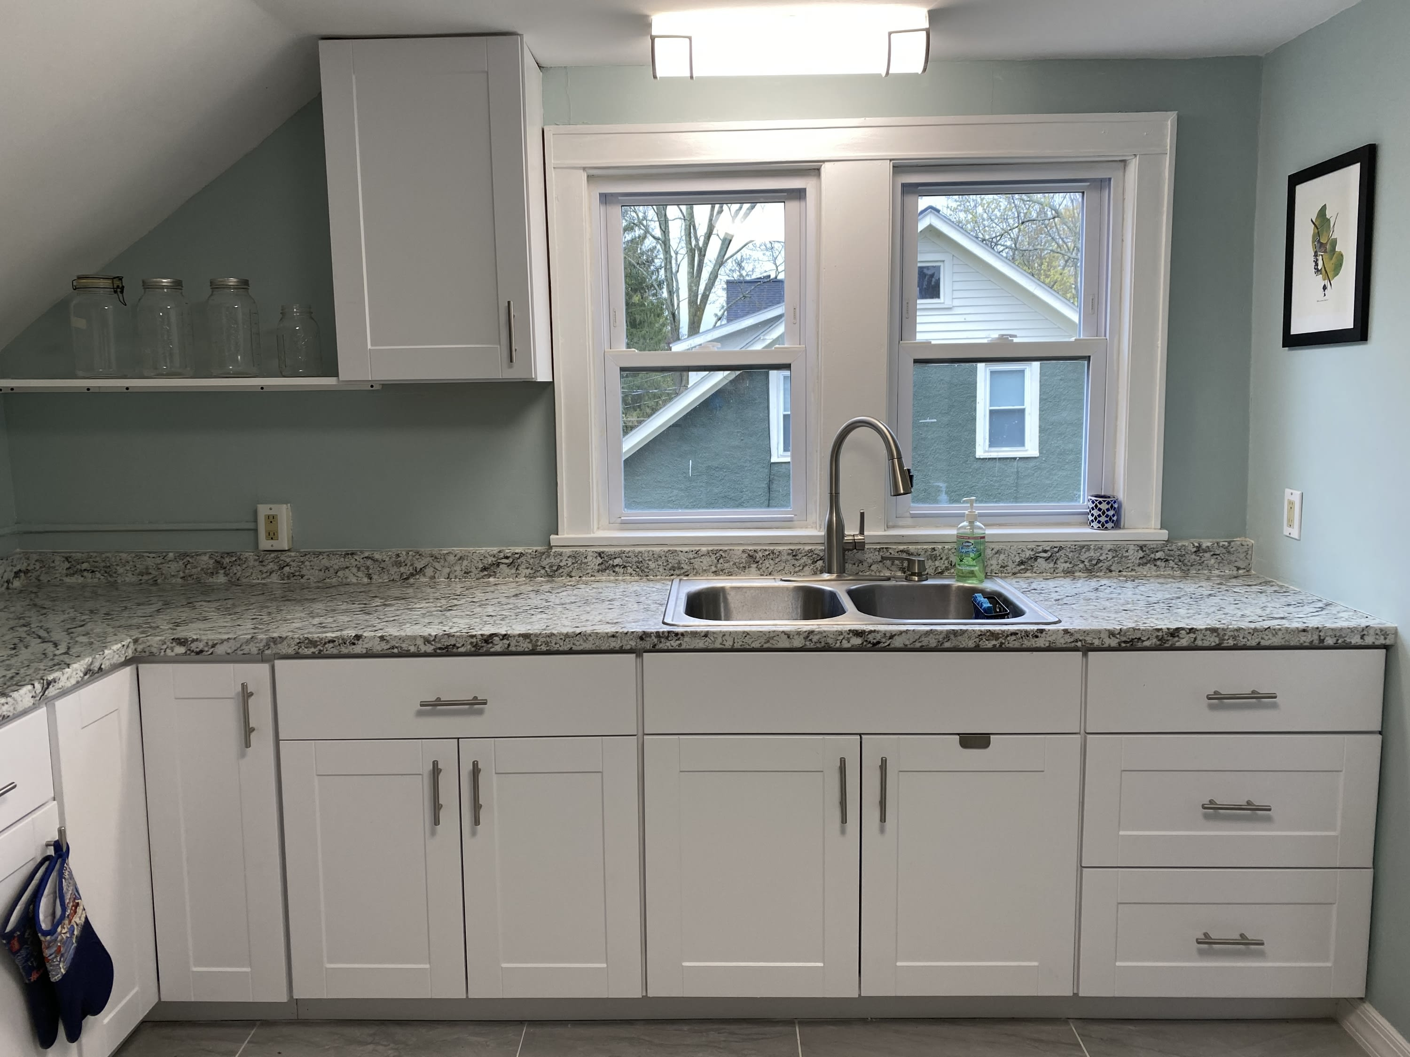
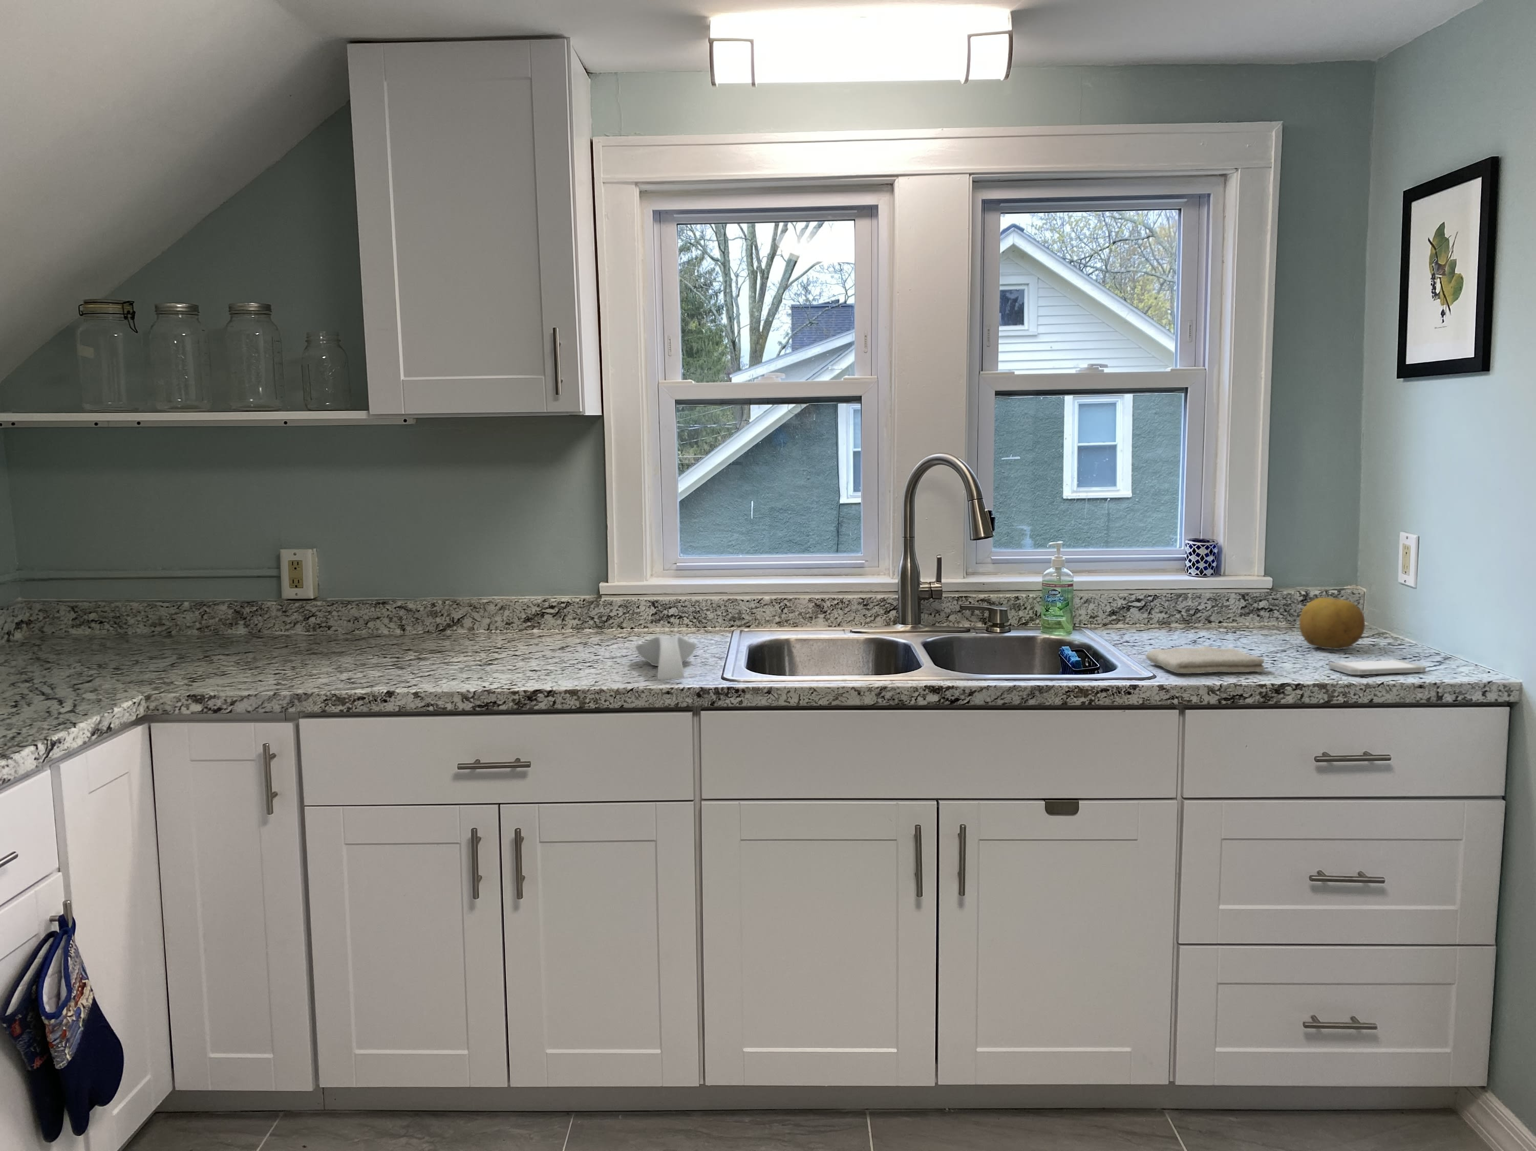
+ smartphone (1376, 667)
+ spoon rest (668, 650)
+ washcloth (1206, 659)
+ fruit (1332, 623)
